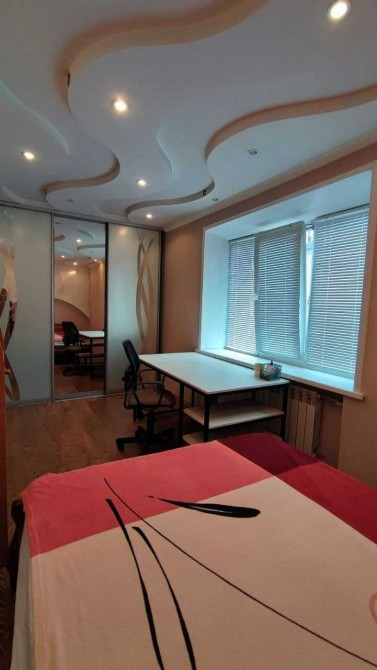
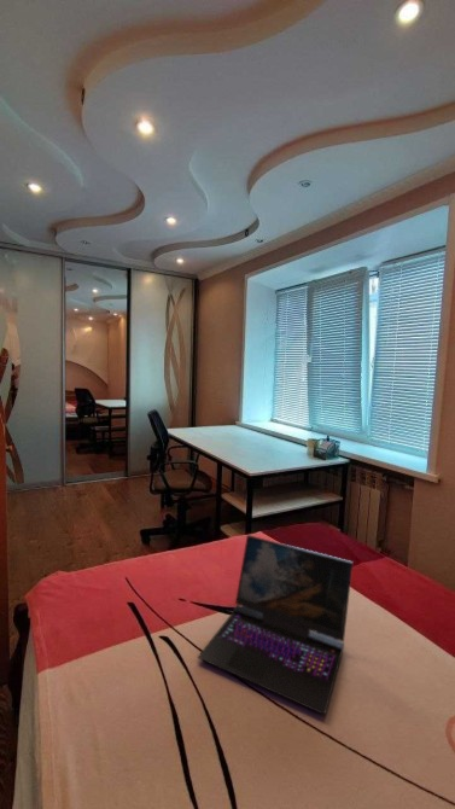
+ laptop (279, 609)
